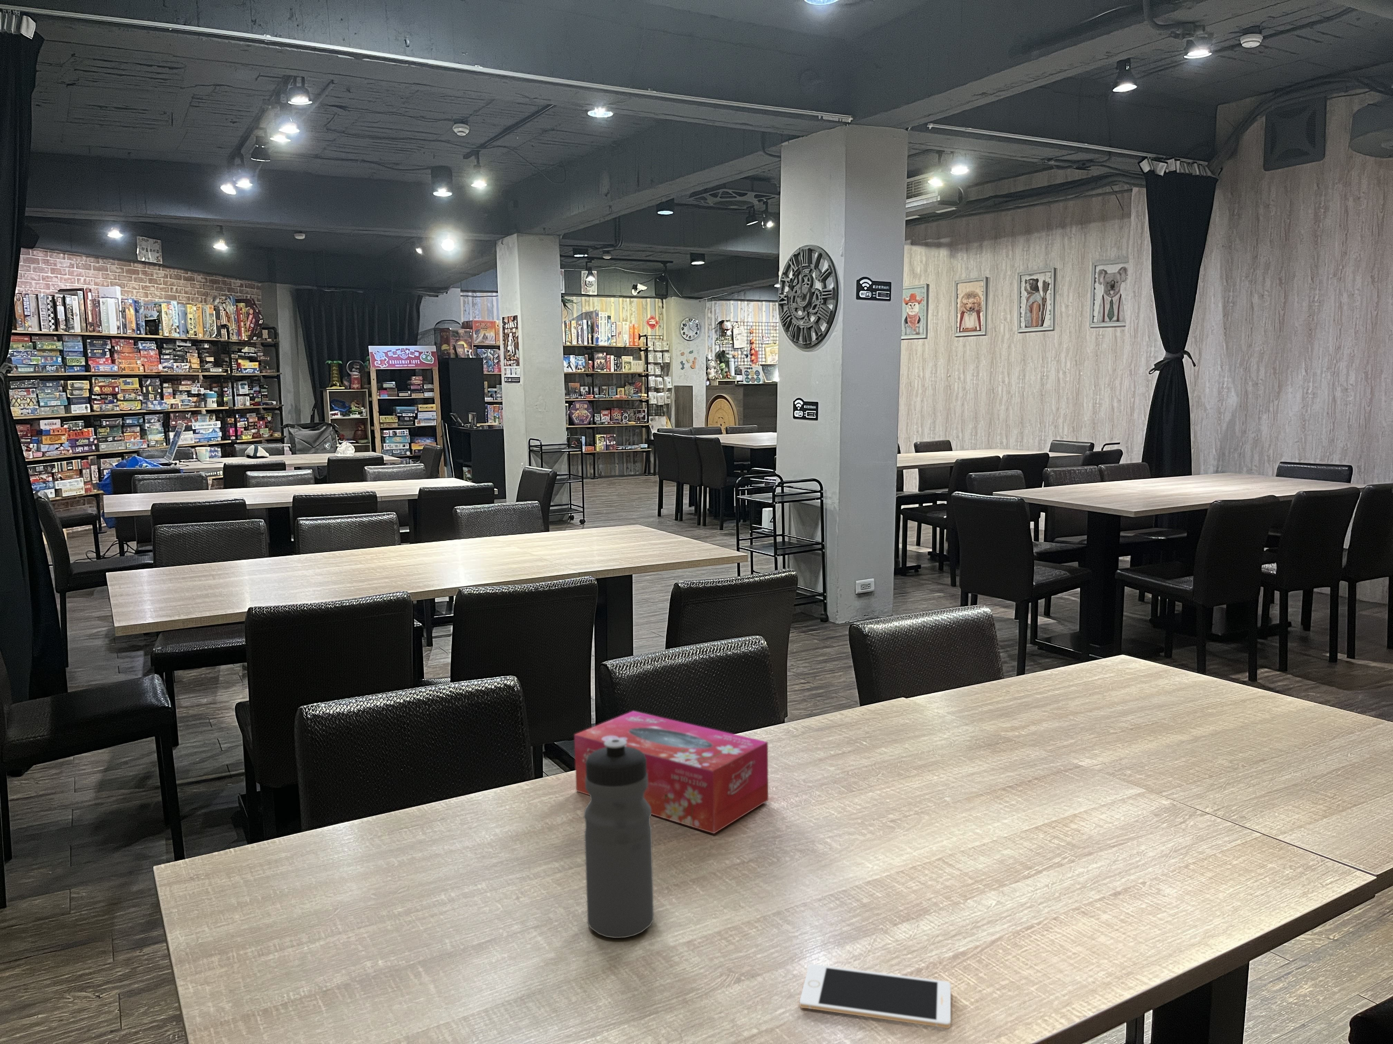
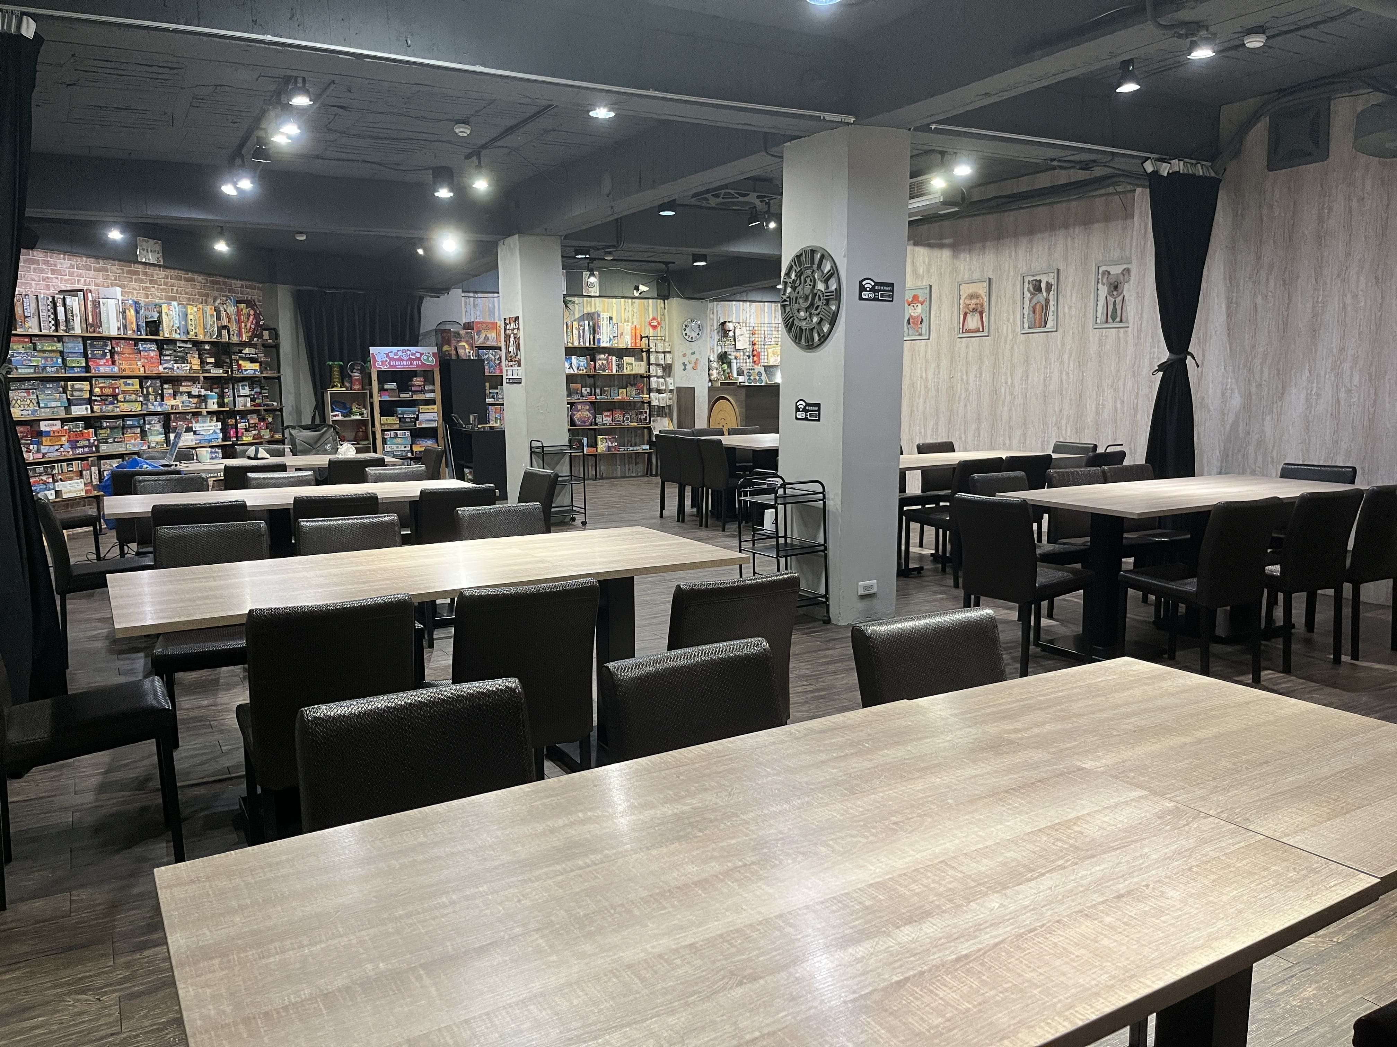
- tissue box (670, 767)
- cell phone (875, 995)
- water bottle (618, 832)
